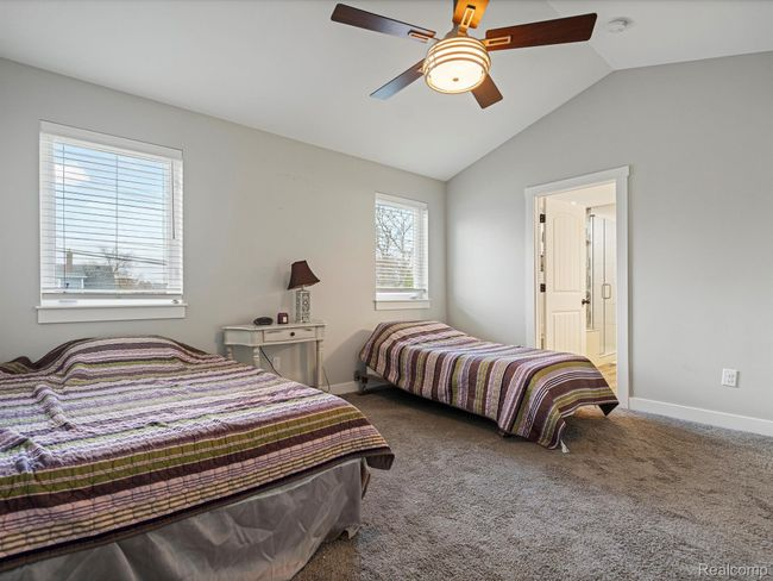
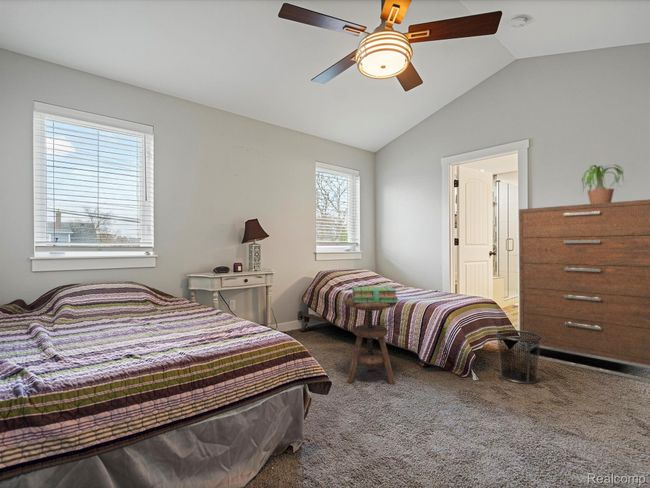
+ waste bin (518, 355)
+ potted plant (605, 184)
+ stack of books (373, 294)
+ side table (370, 338)
+ dresser (590, 284)
